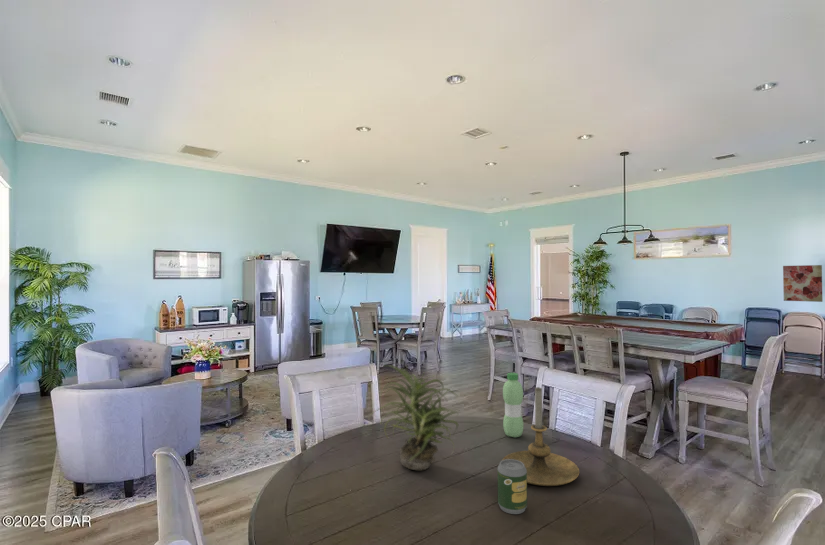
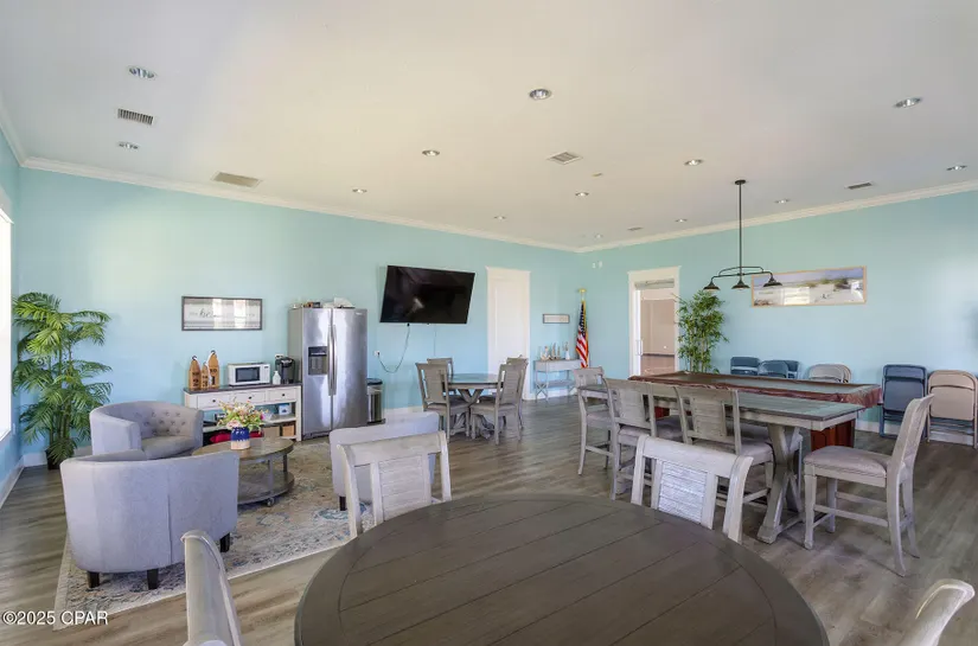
- potted plant (414, 412)
- candle holder (538, 429)
- water bottle (513, 404)
- wall art (802, 283)
- soda can (512, 485)
